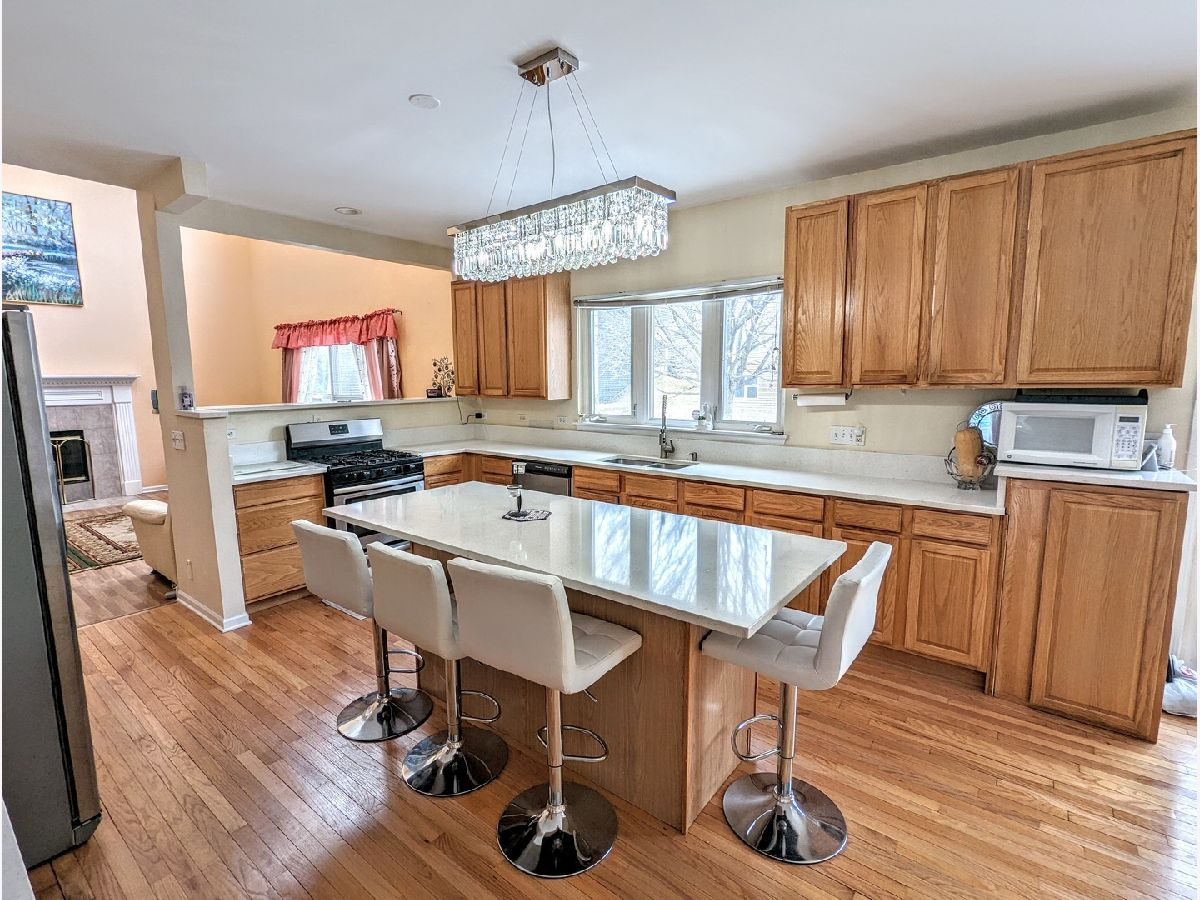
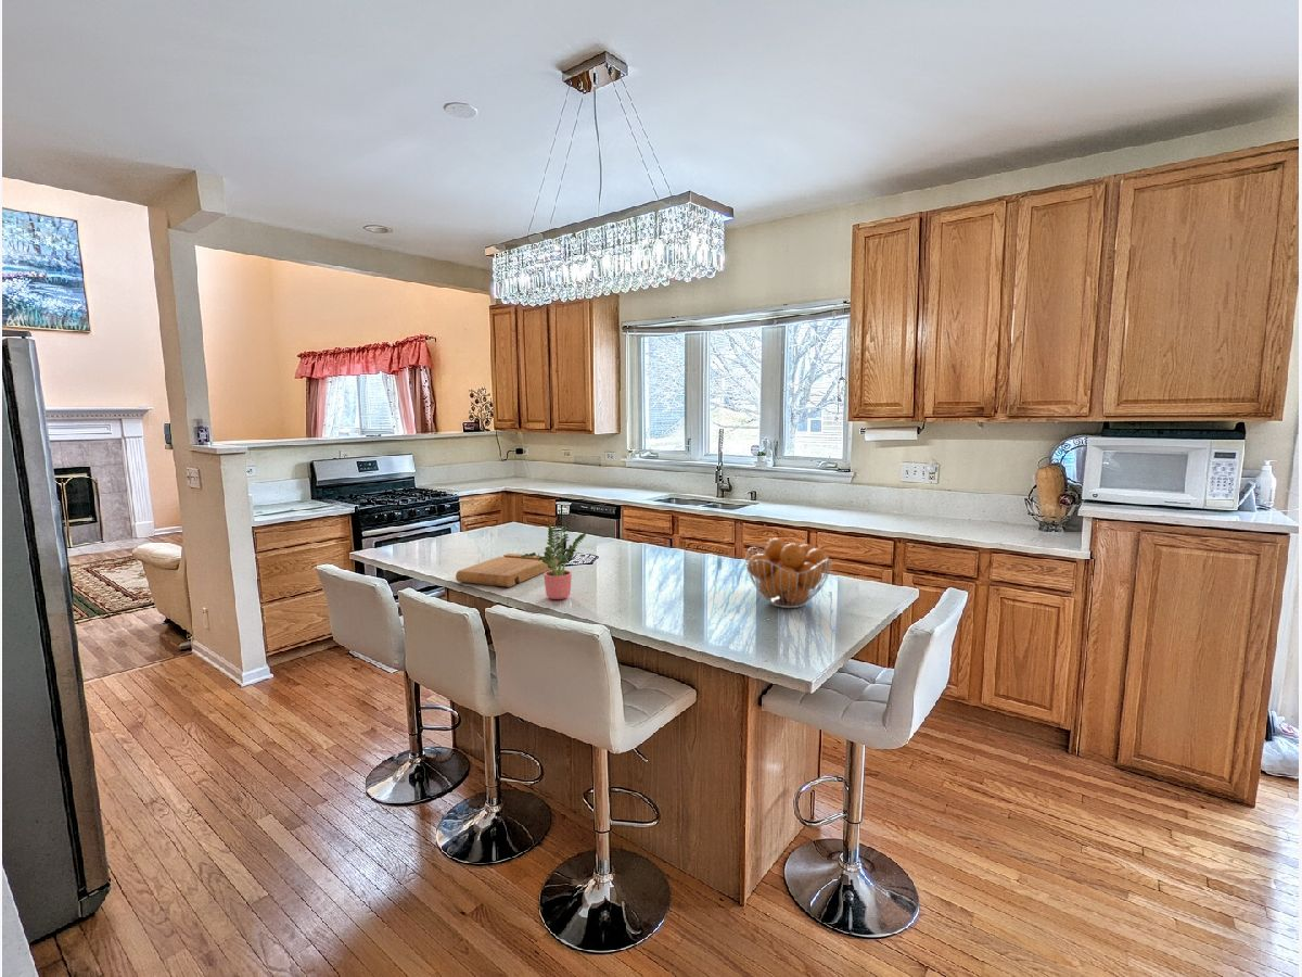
+ fruit basket (788, 571)
+ potted plant (551, 558)
+ cutting board (509, 569)
